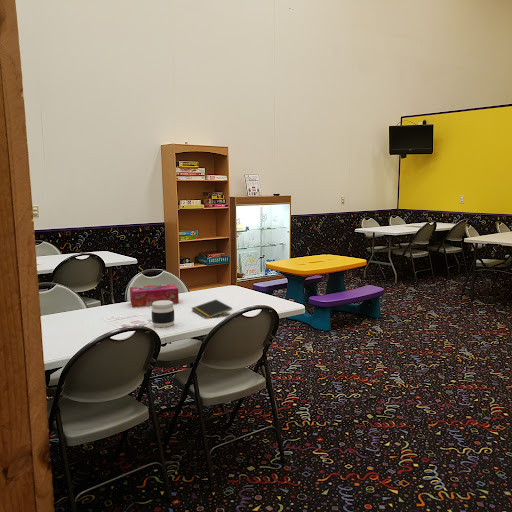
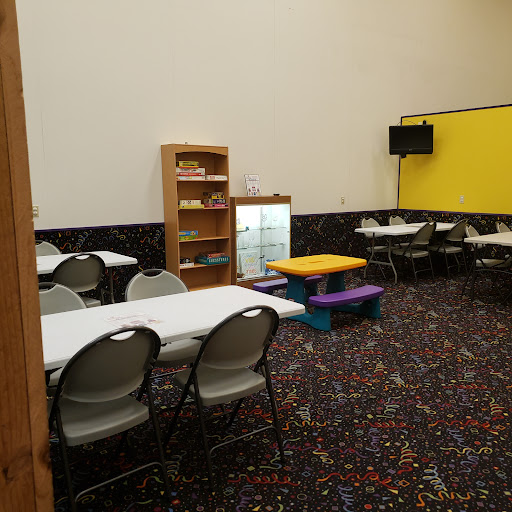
- notepad (211, 308)
- jar (162, 313)
- tissue box (154, 295)
